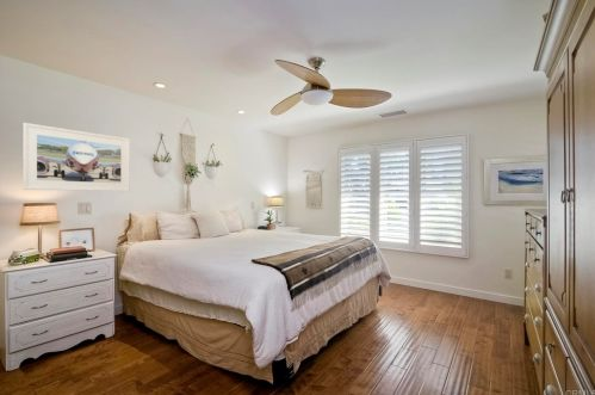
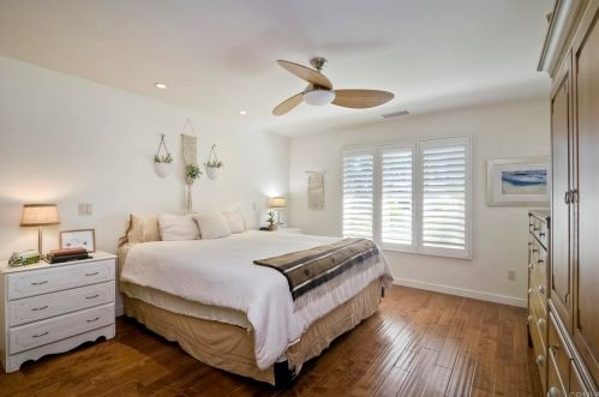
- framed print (82, 161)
